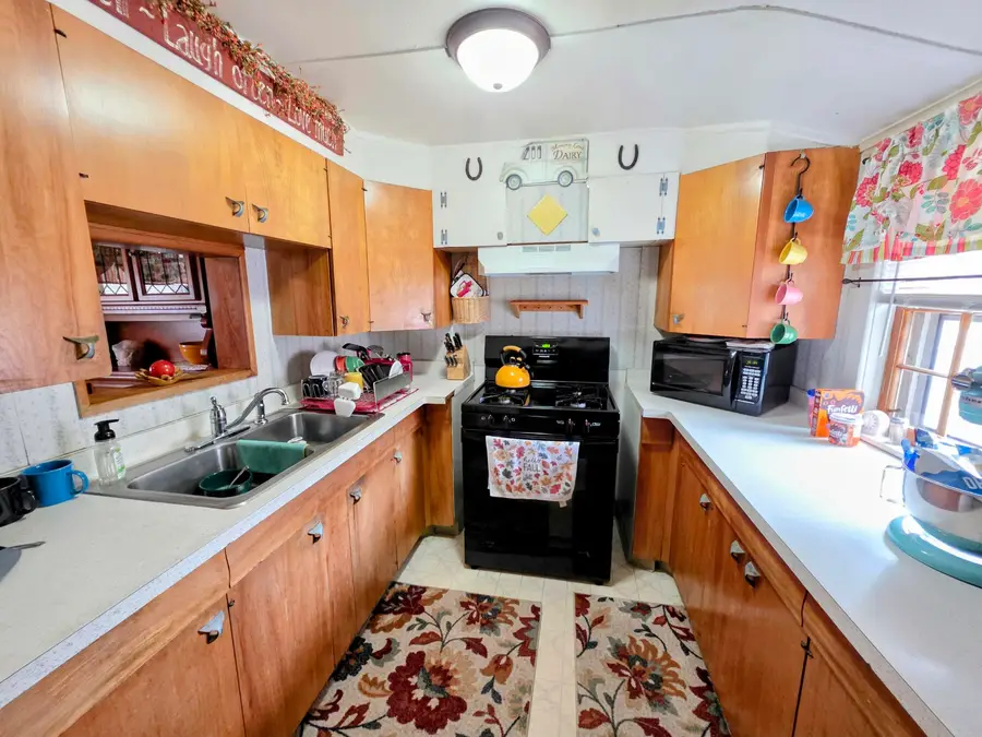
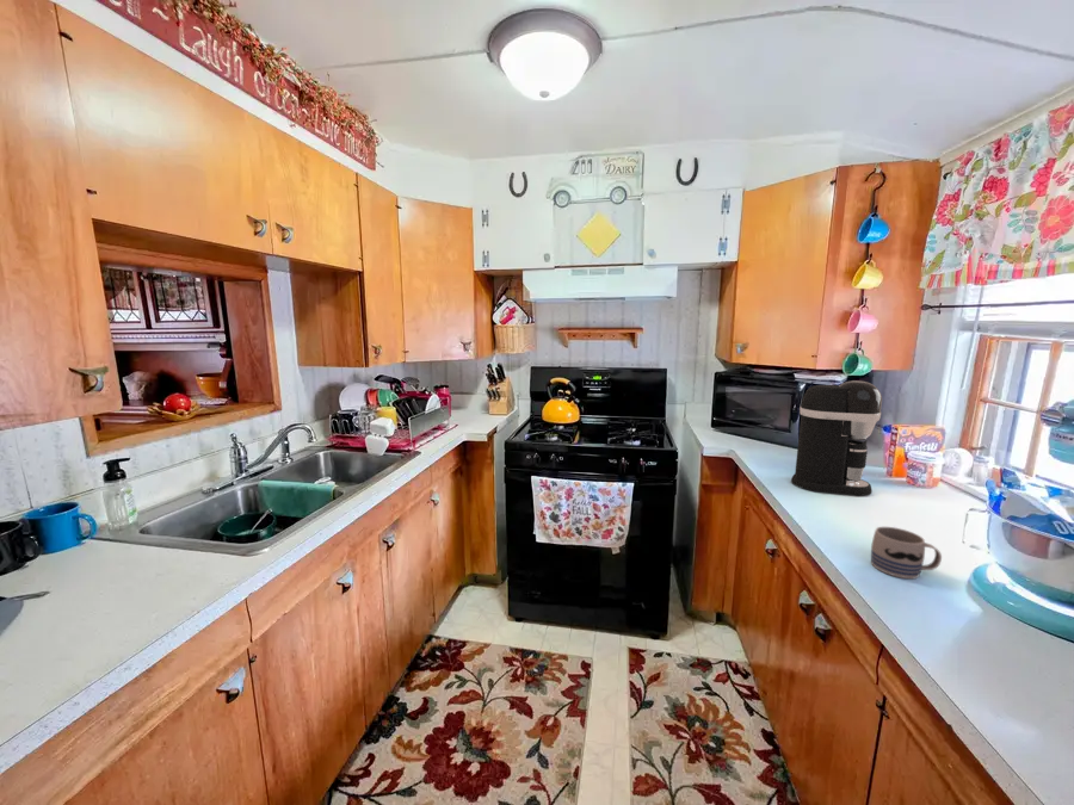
+ coffee maker (835, 434)
+ mug (905, 552)
